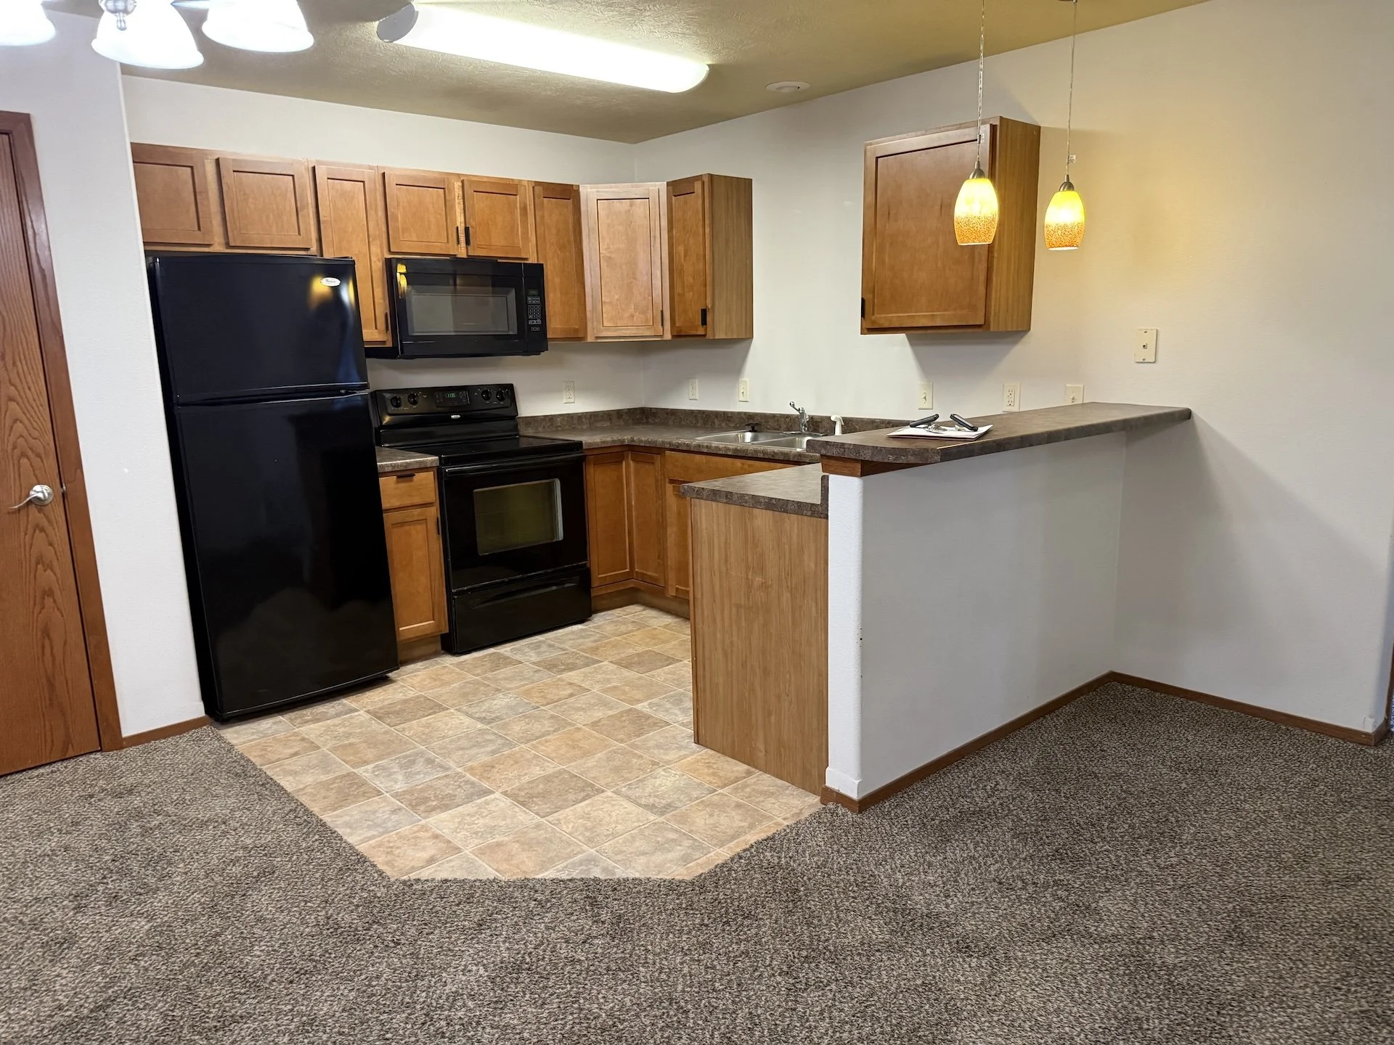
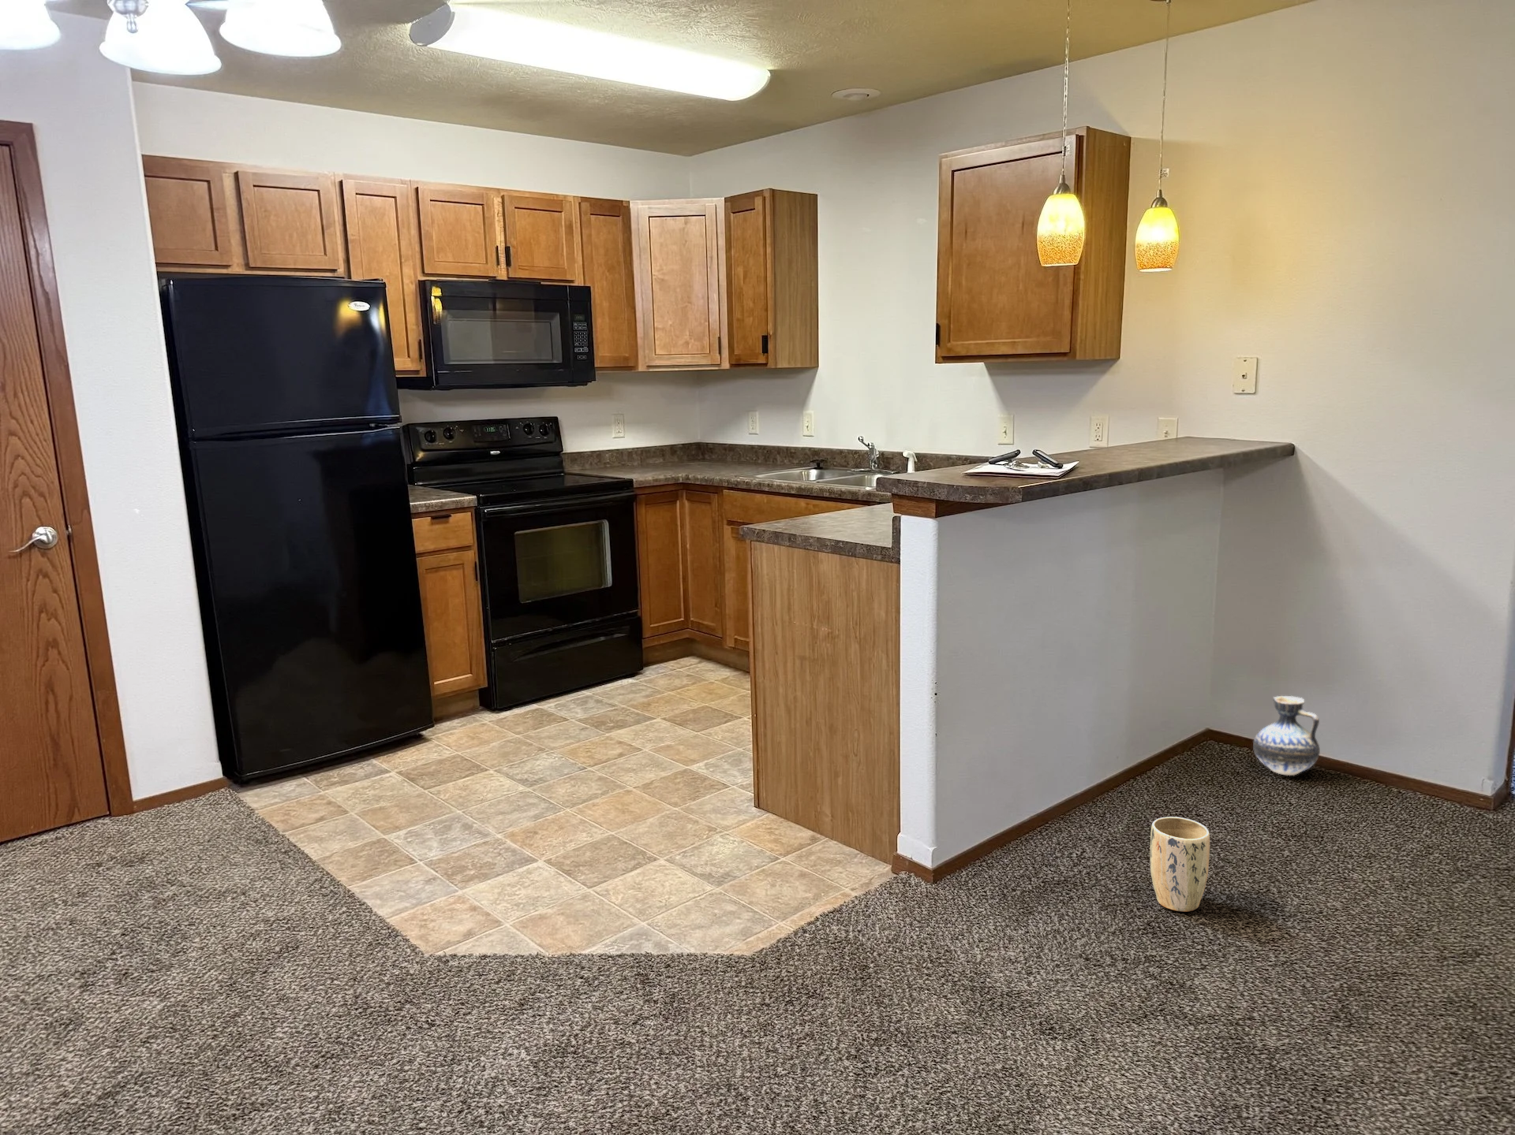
+ ceramic jug (1286, 736)
+ plant pot (1179, 864)
